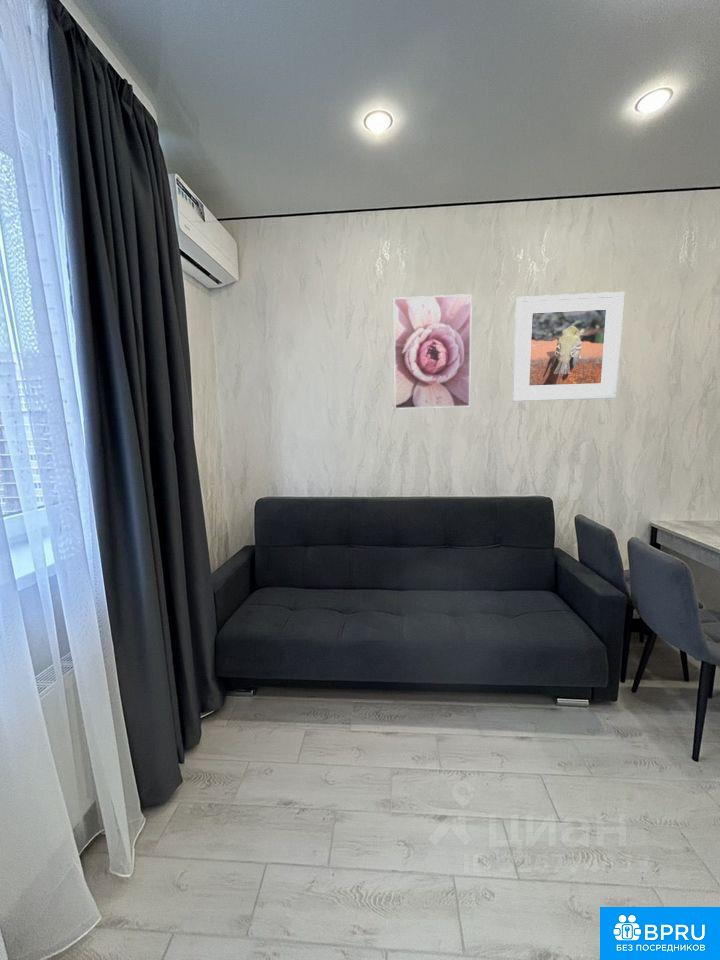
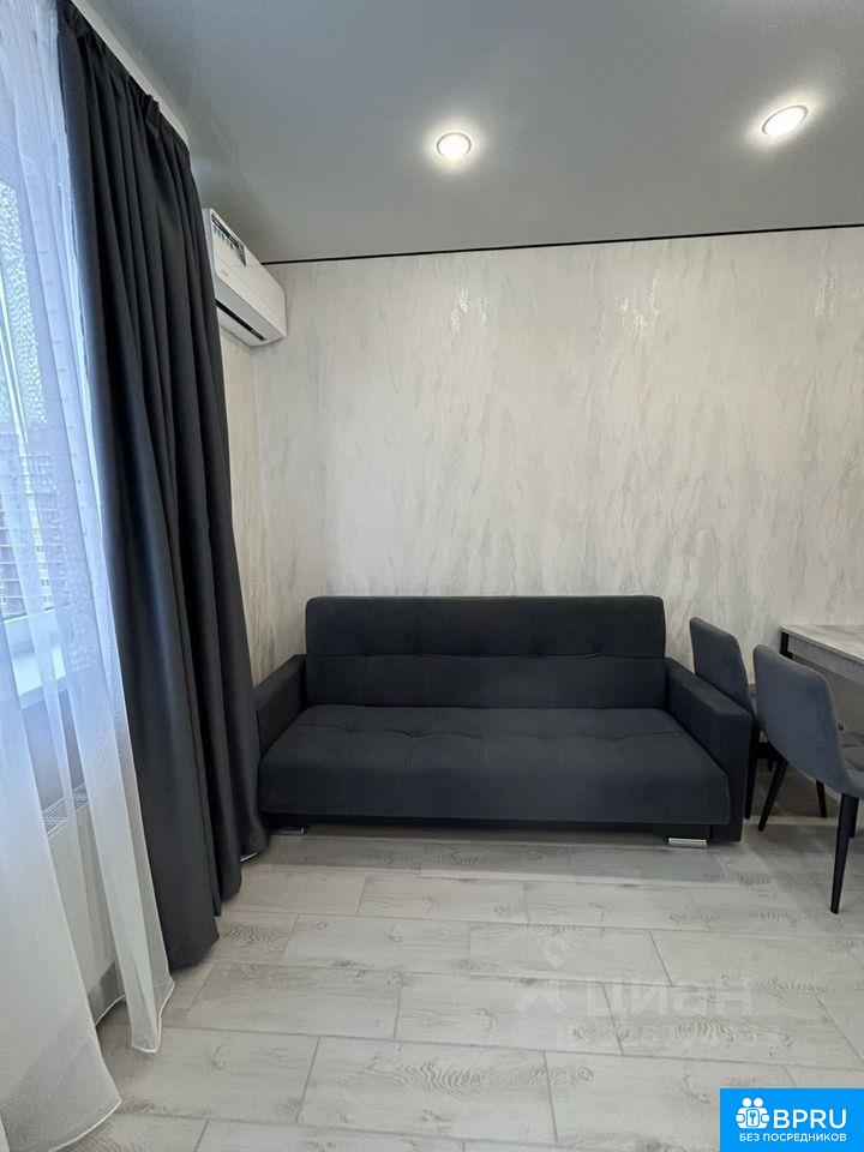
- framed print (432, 353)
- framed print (566, 348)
